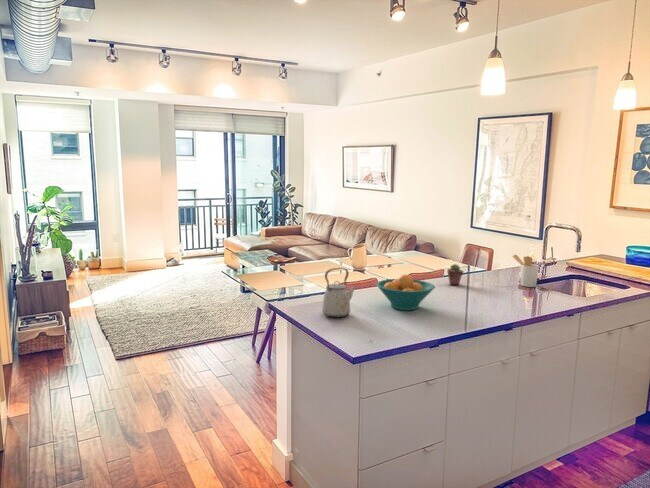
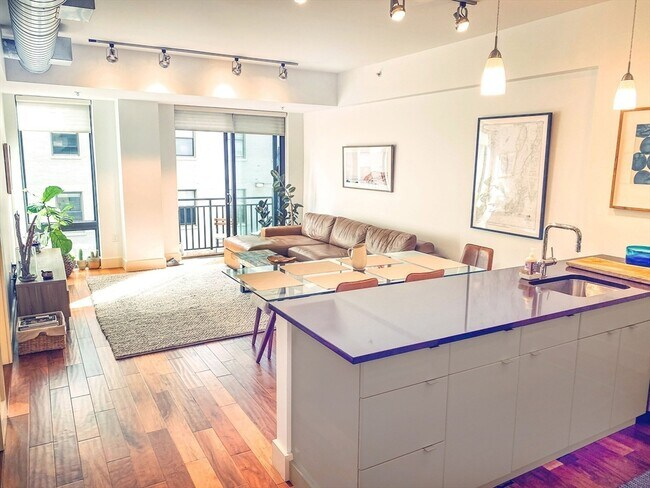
- fruit bowl (405, 290)
- kettle (340, 291)
- potted succulent (455, 274)
- utensil holder (524, 269)
